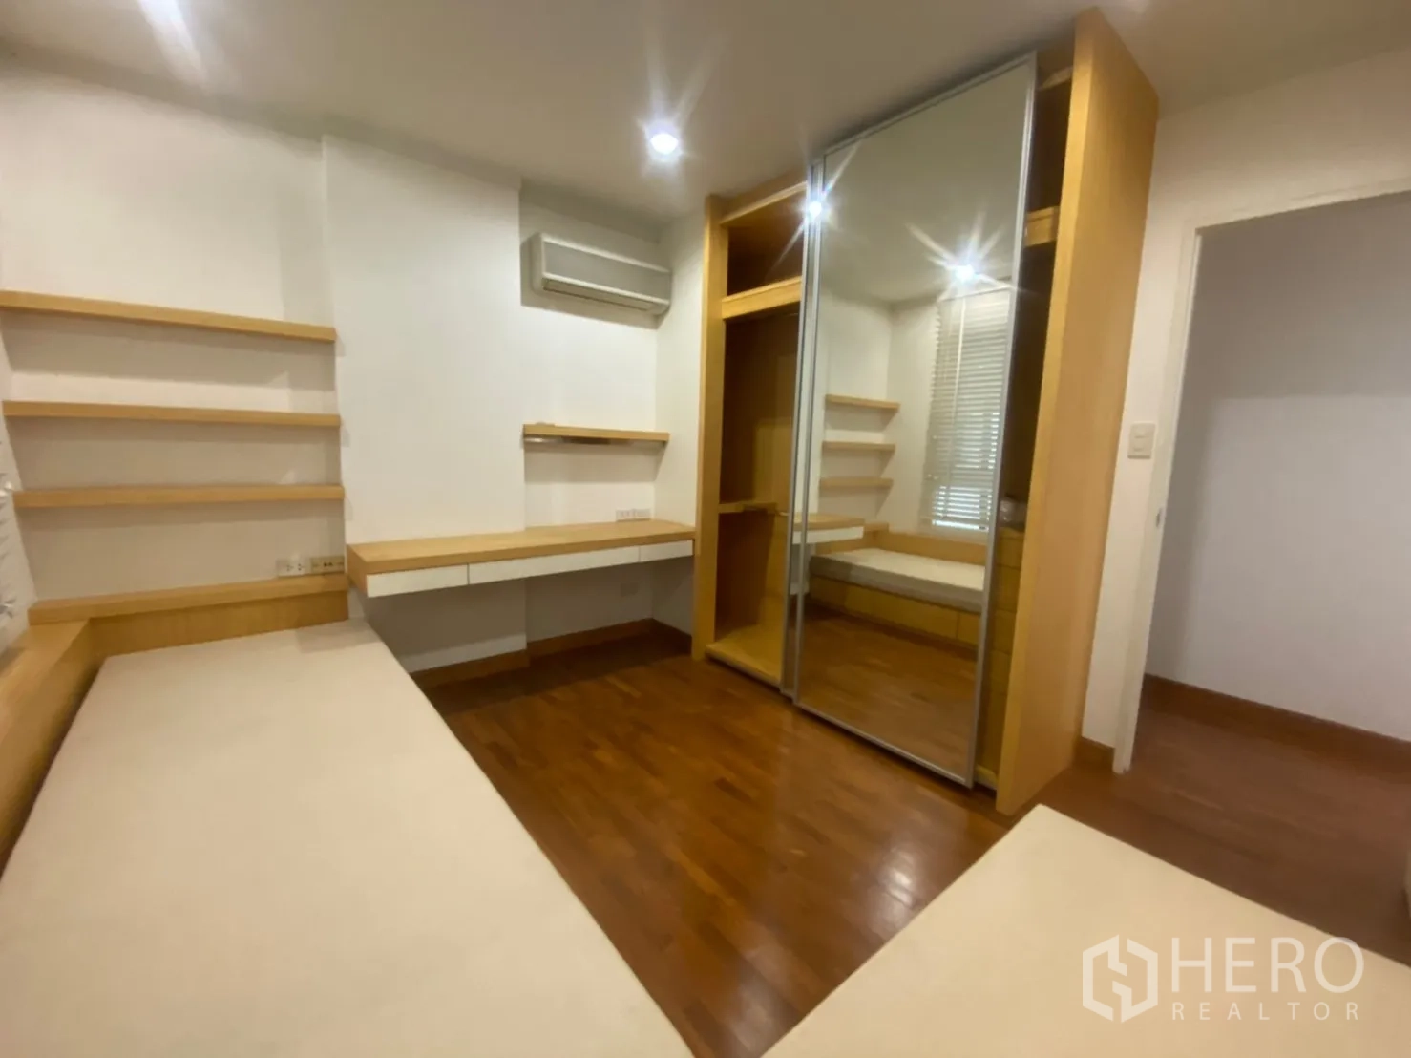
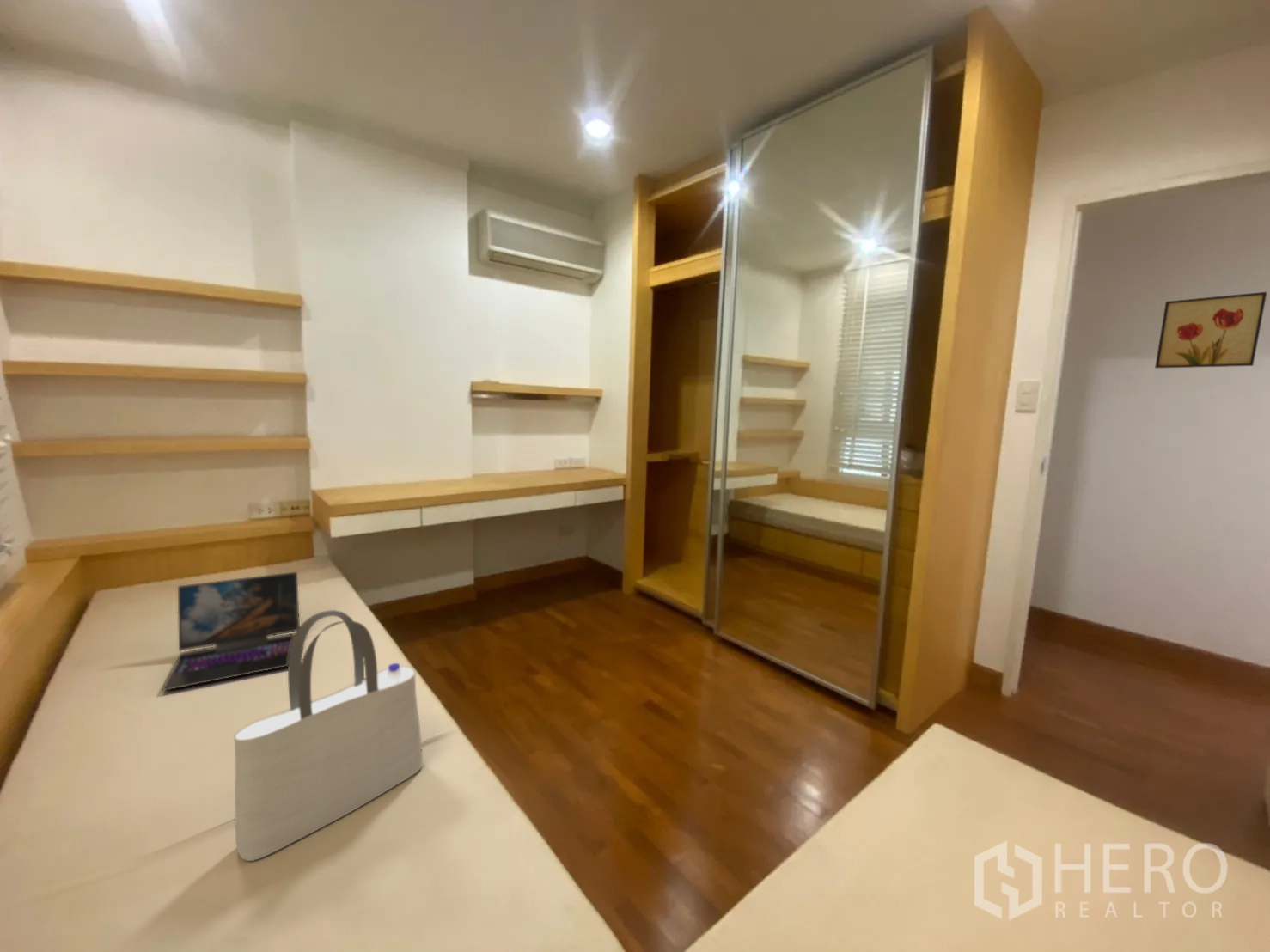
+ tote bag (334, 712)
+ laptop (237, 626)
+ wall art (1207, 333)
